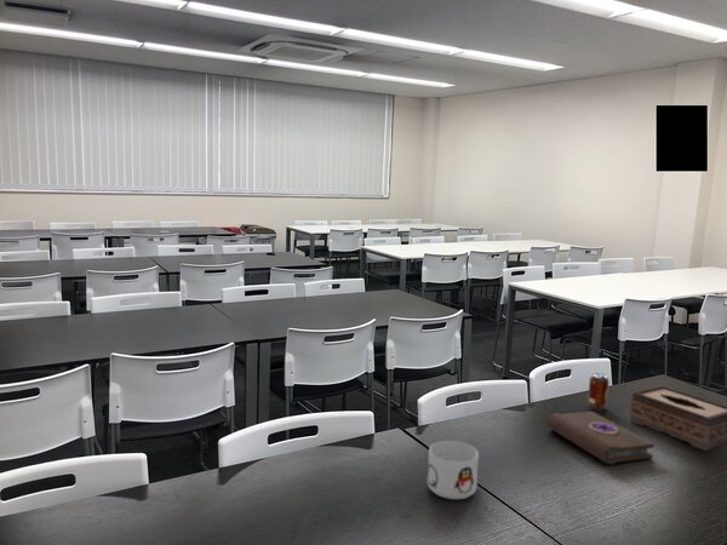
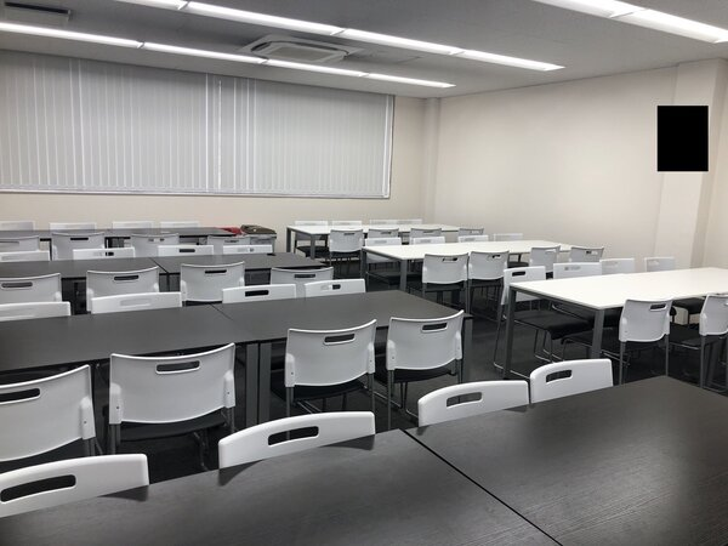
- beverage can (597, 391)
- tissue box (681, 415)
- book (597, 434)
- mug (457, 466)
